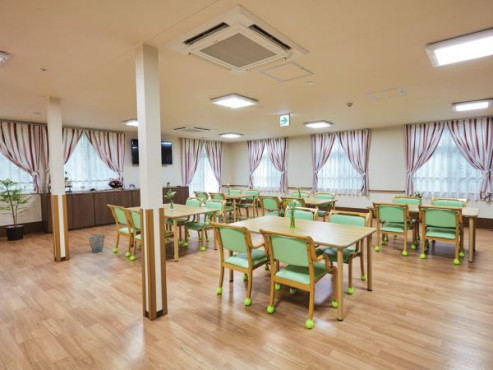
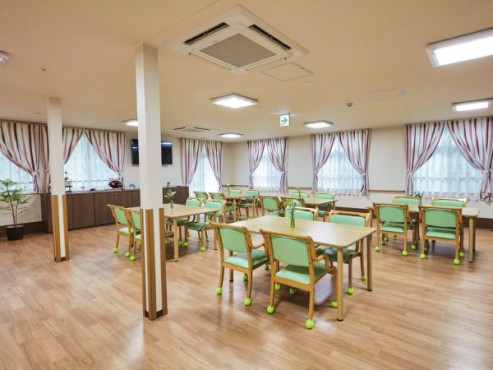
- waste basket (97, 243)
